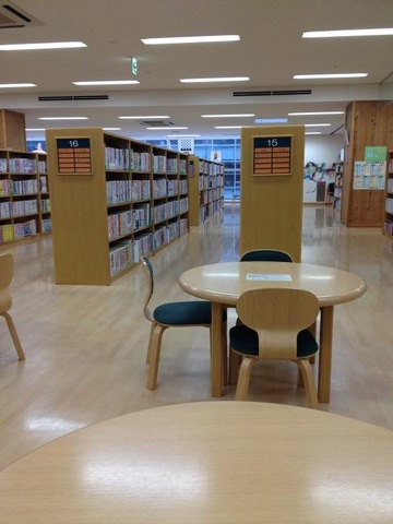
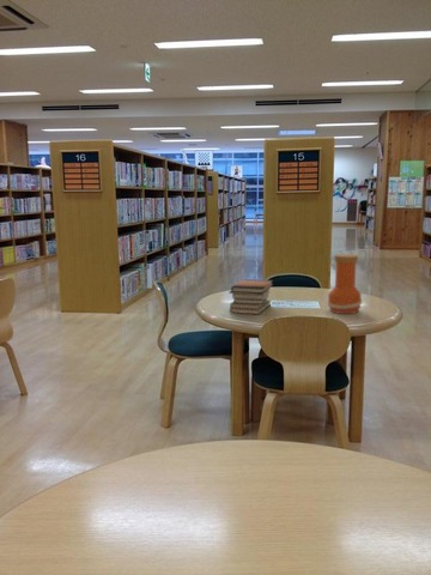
+ book stack (251, 296)
+ vase (345, 283)
